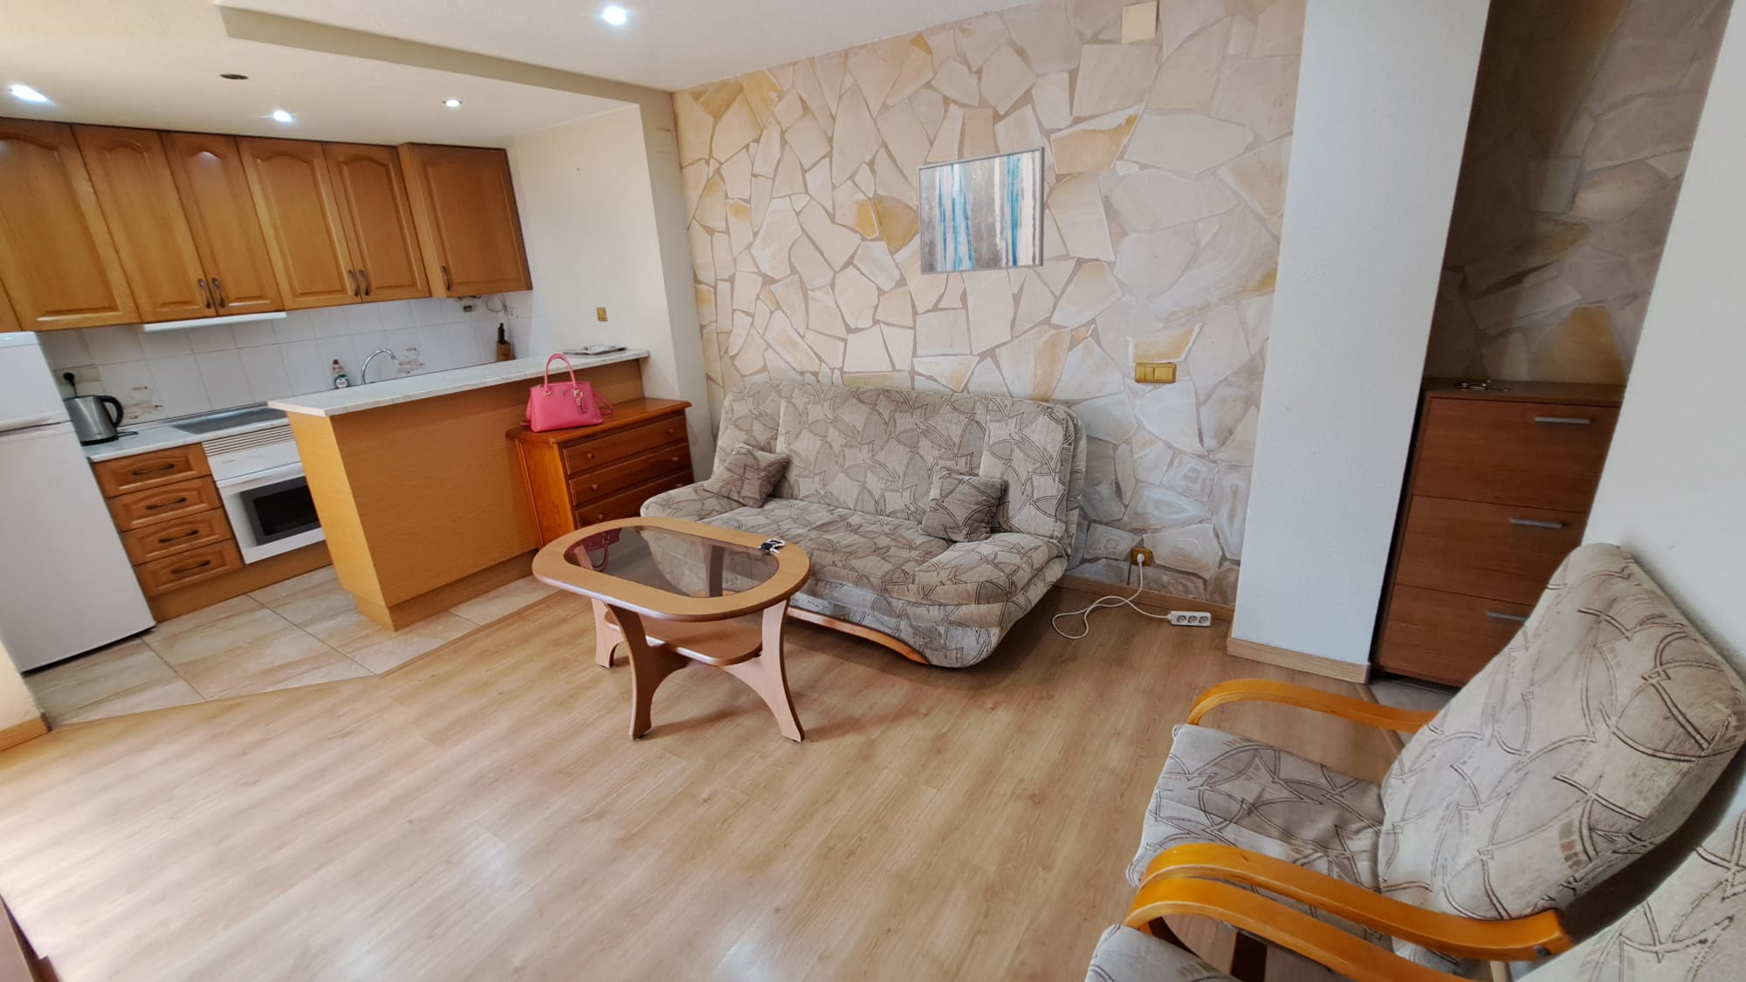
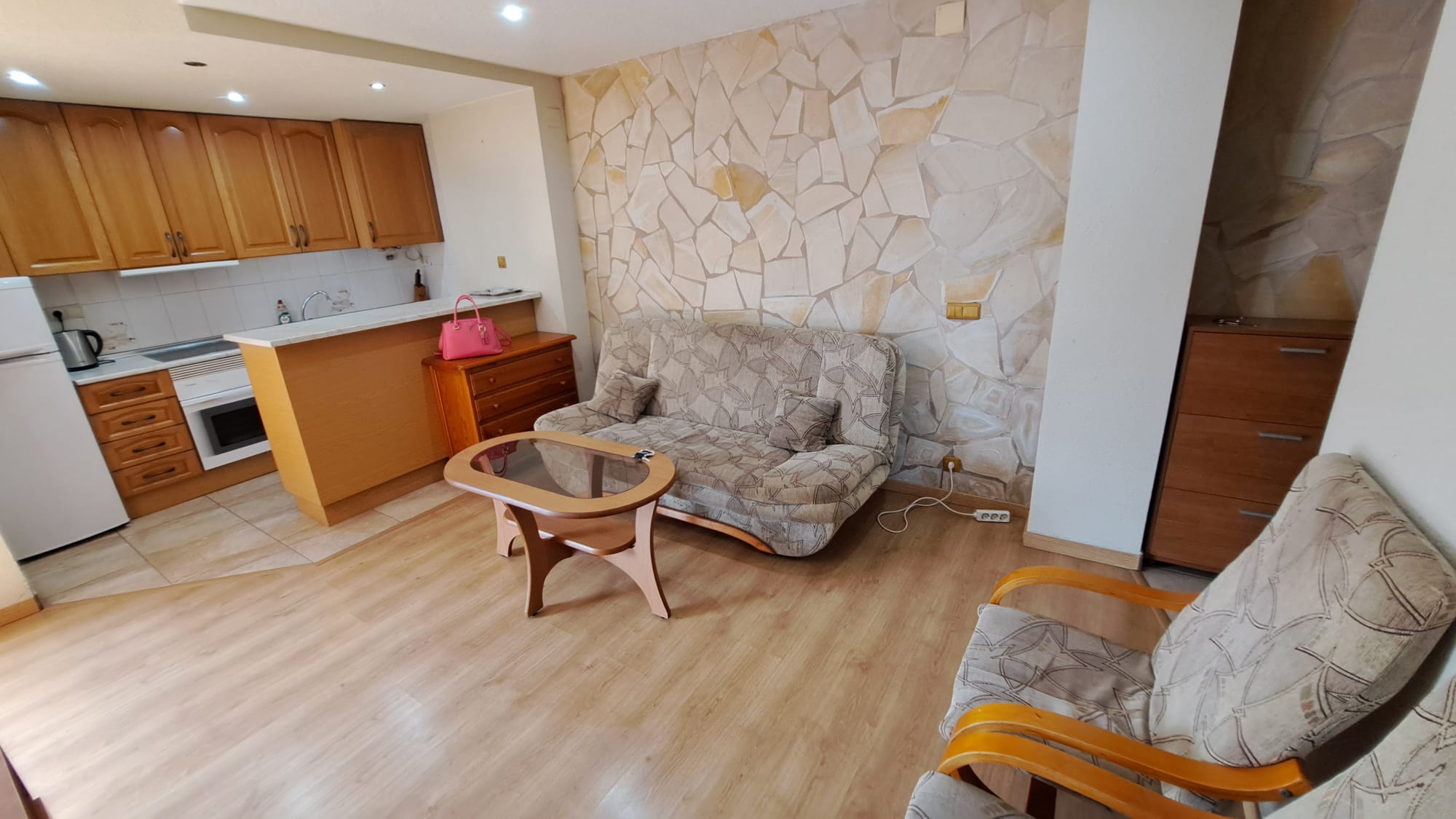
- wall art (979, 215)
